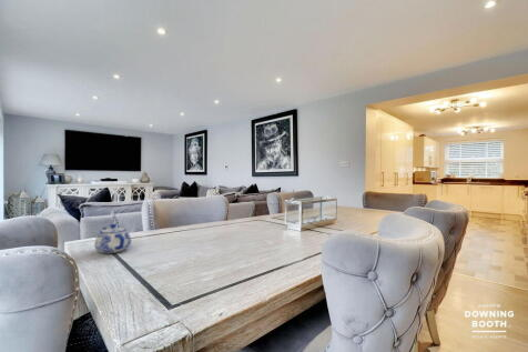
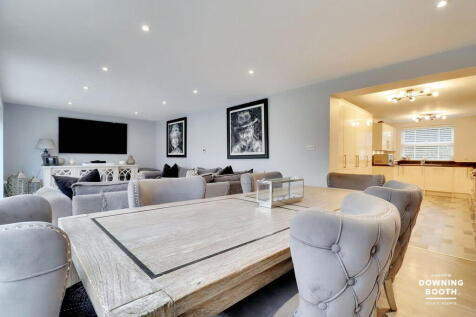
- teapot (112, 237)
